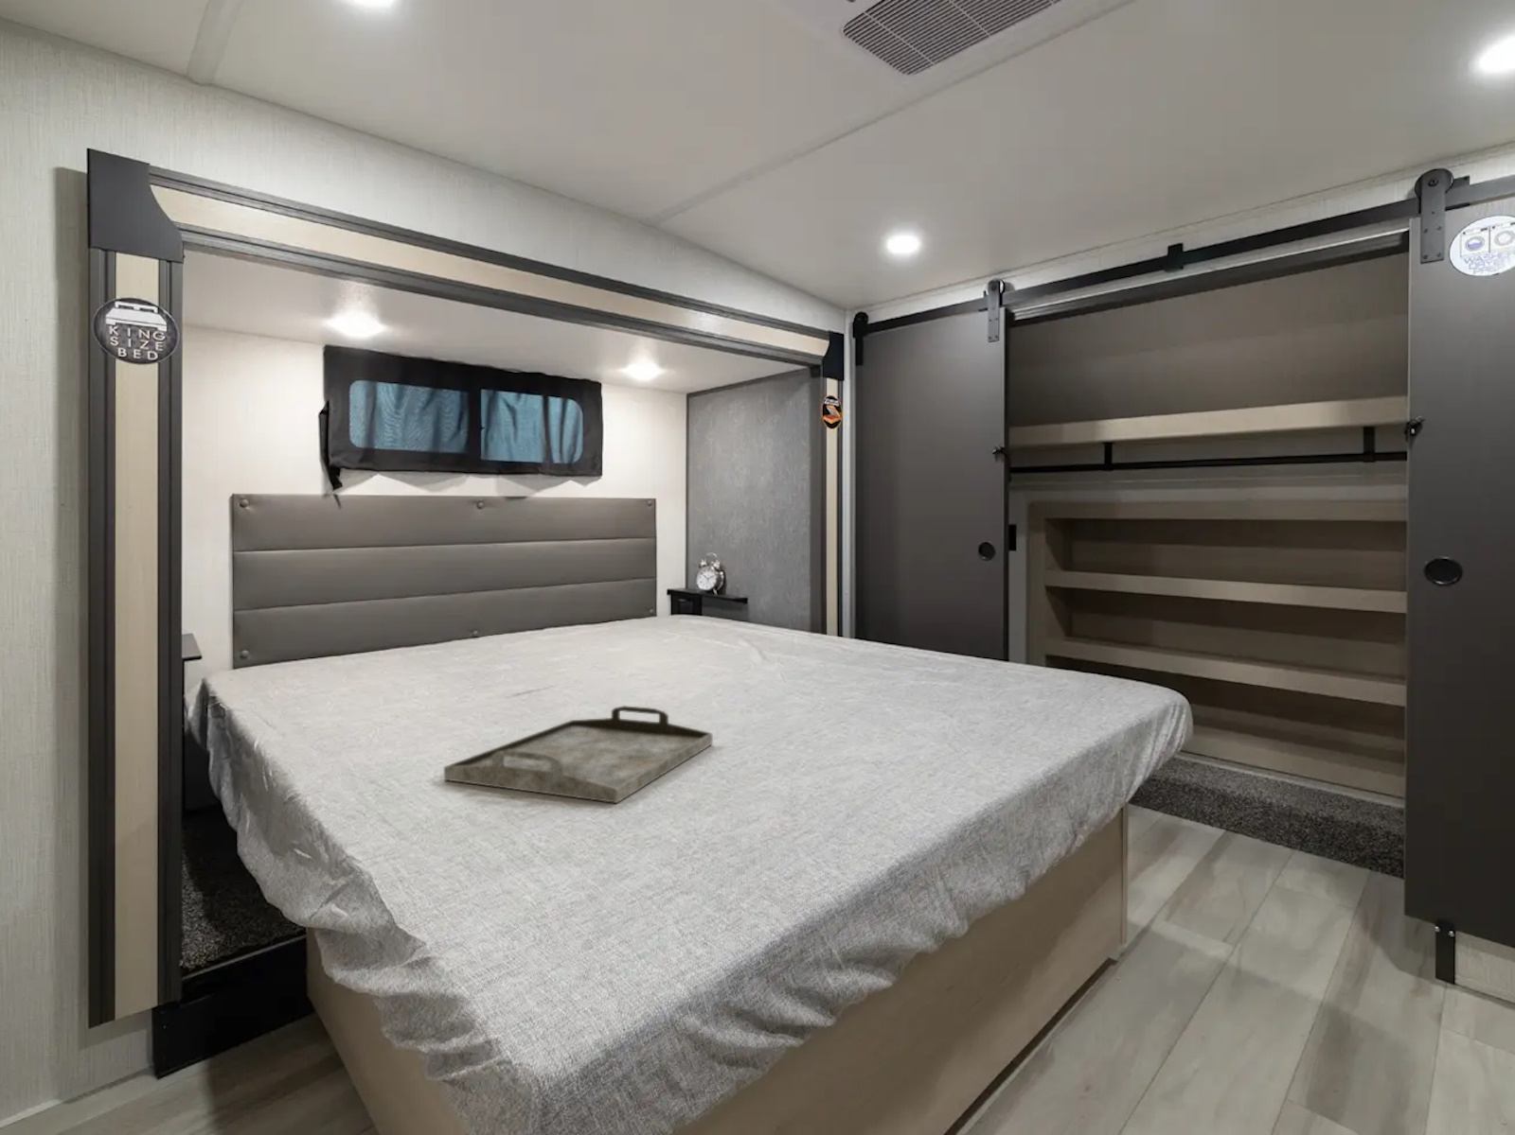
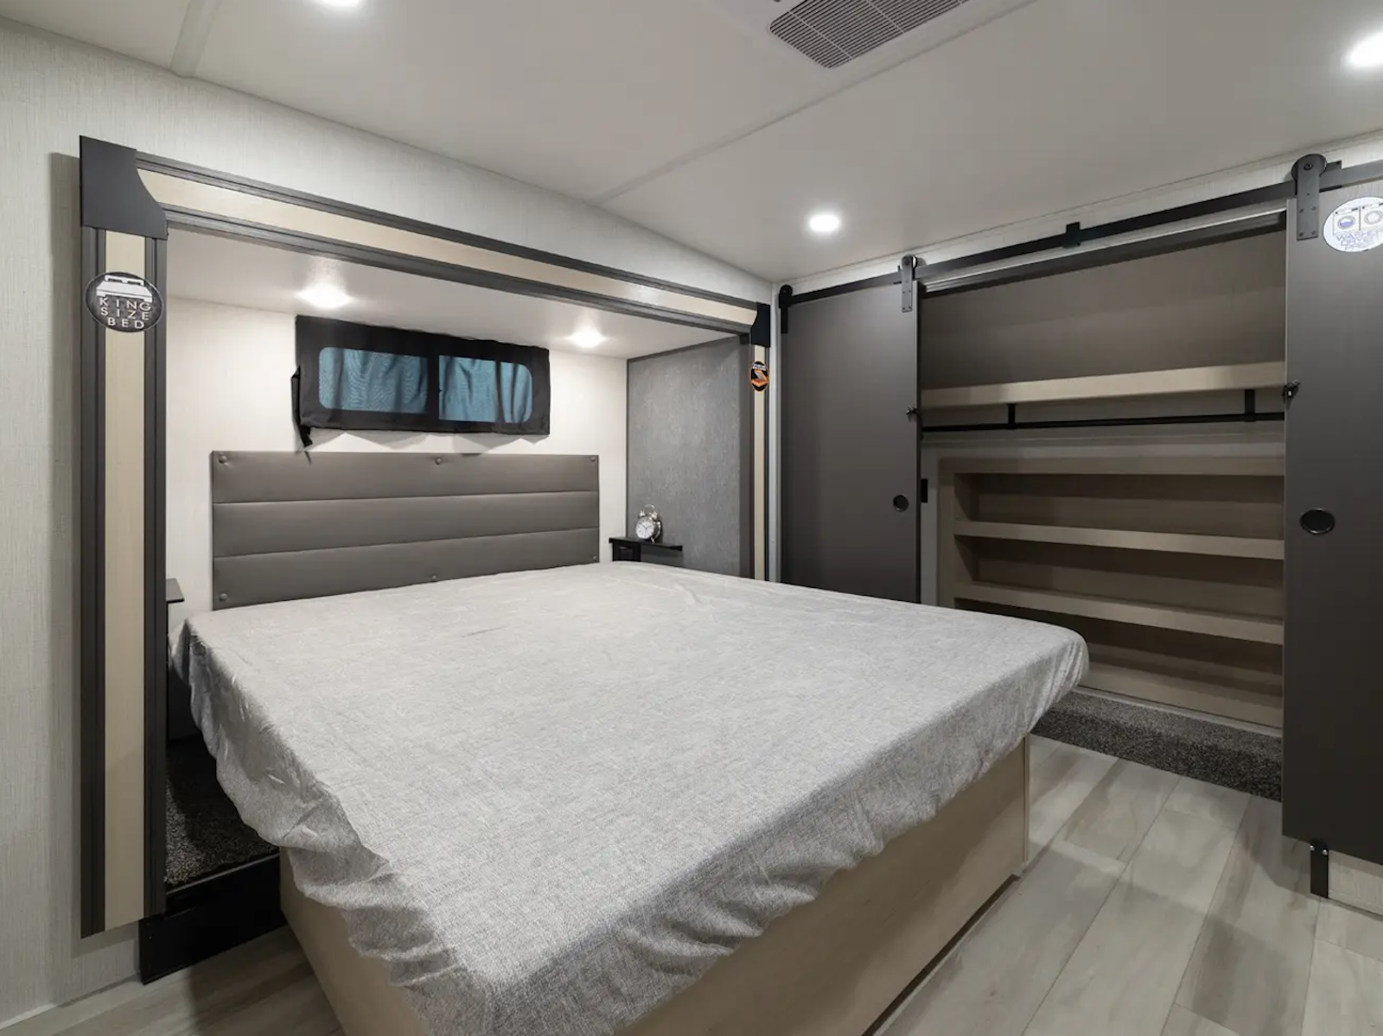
- serving tray (590, 744)
